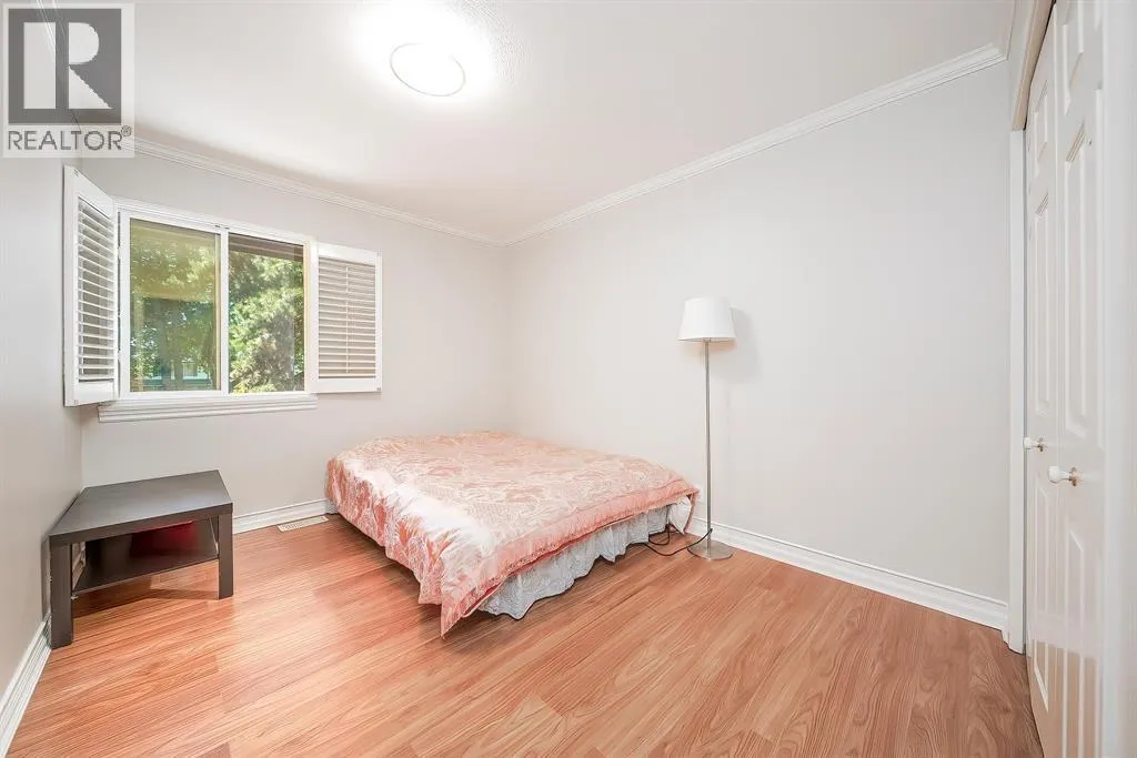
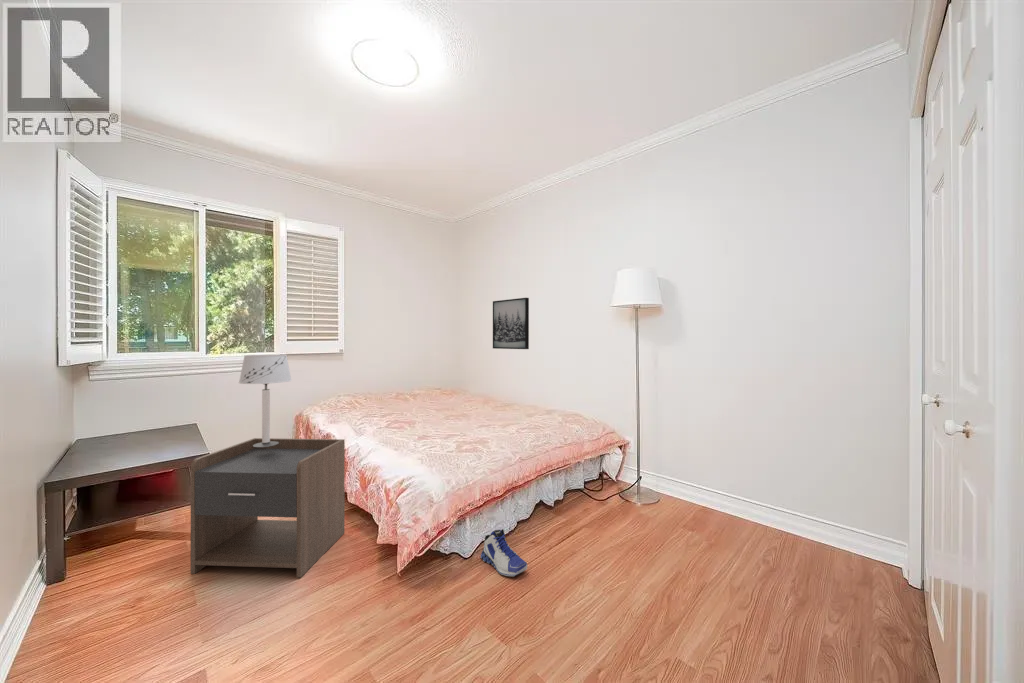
+ nightstand (273, 501)
+ wall art (510, 324)
+ table lamp (265, 409)
+ sneaker (501, 549)
